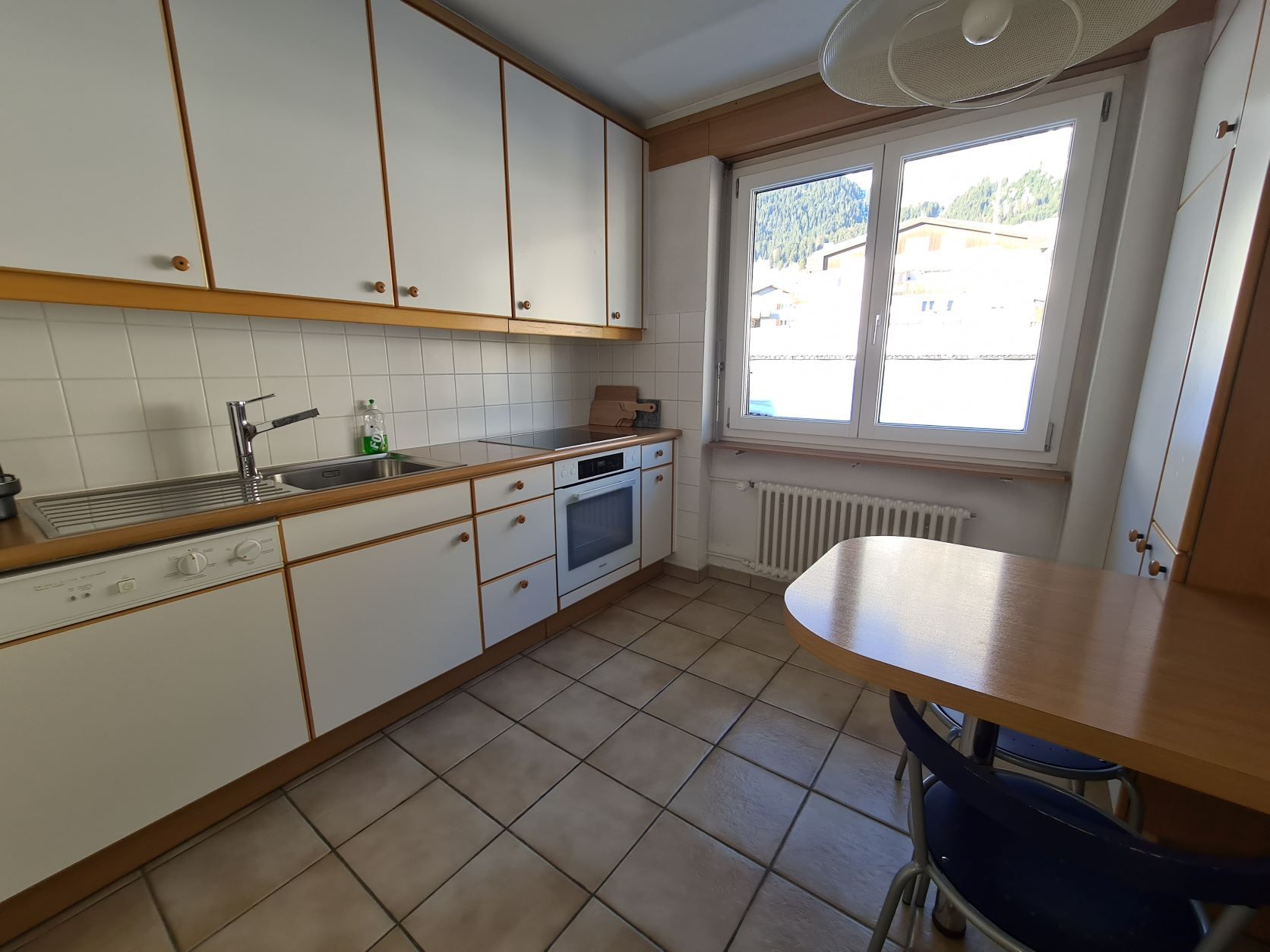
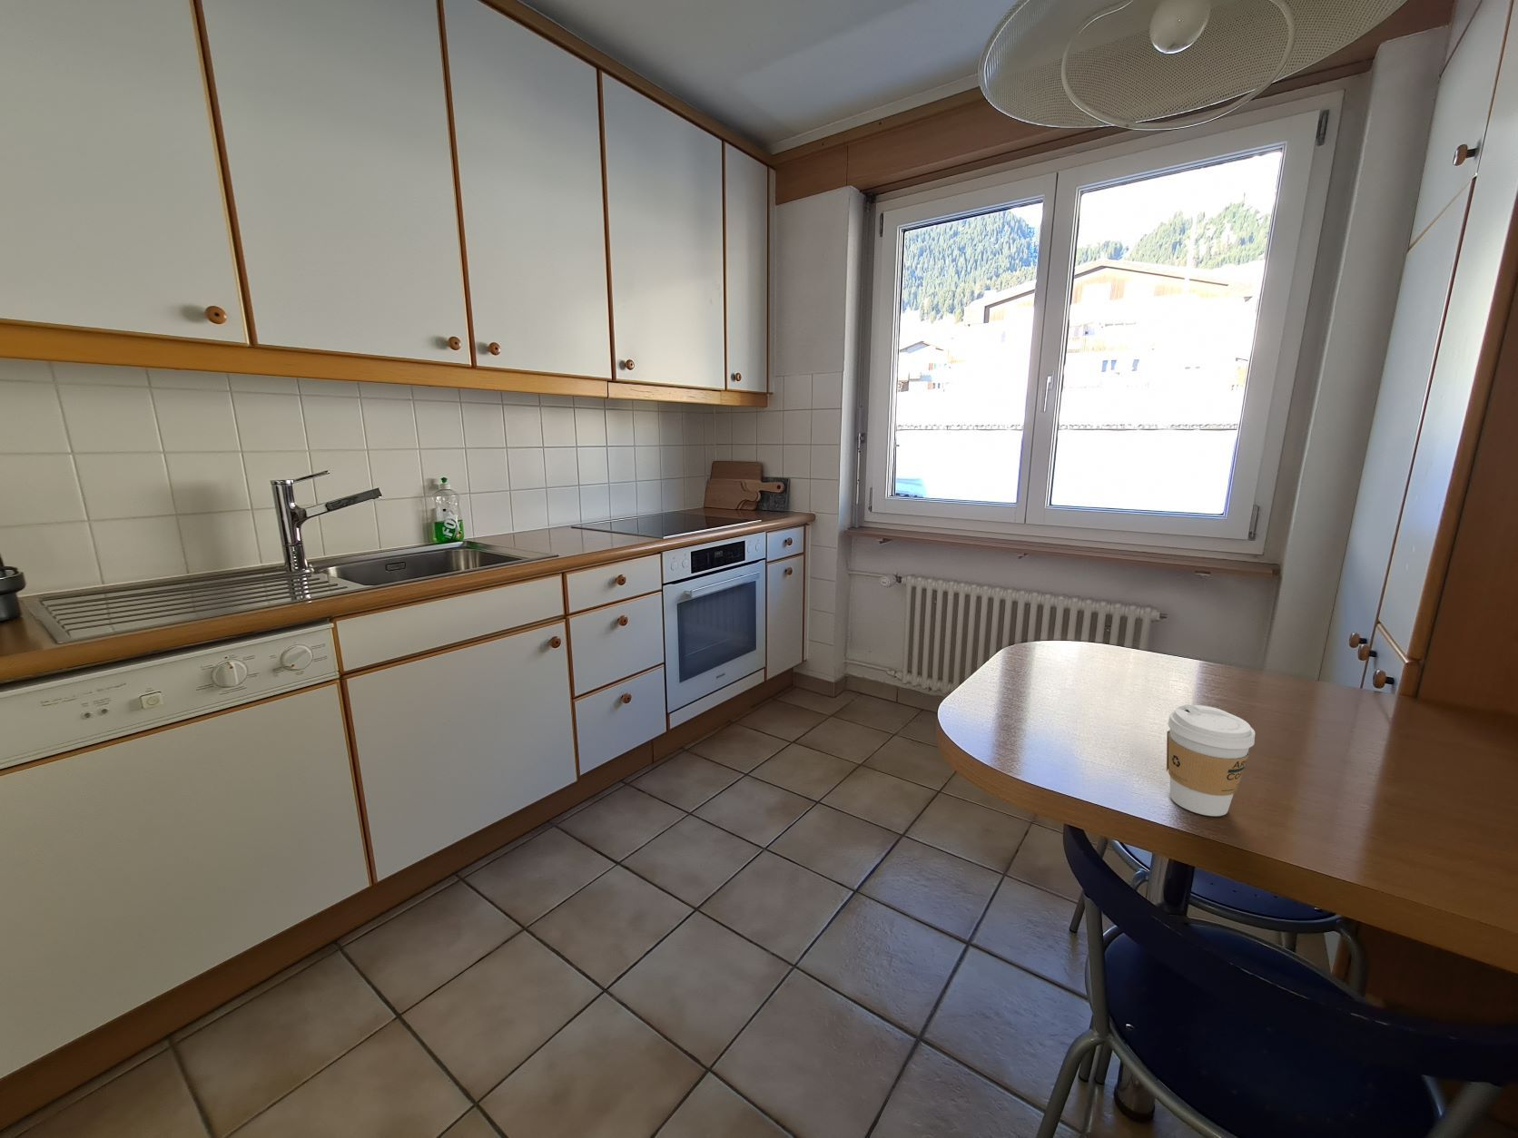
+ coffee cup (1205, 759)
